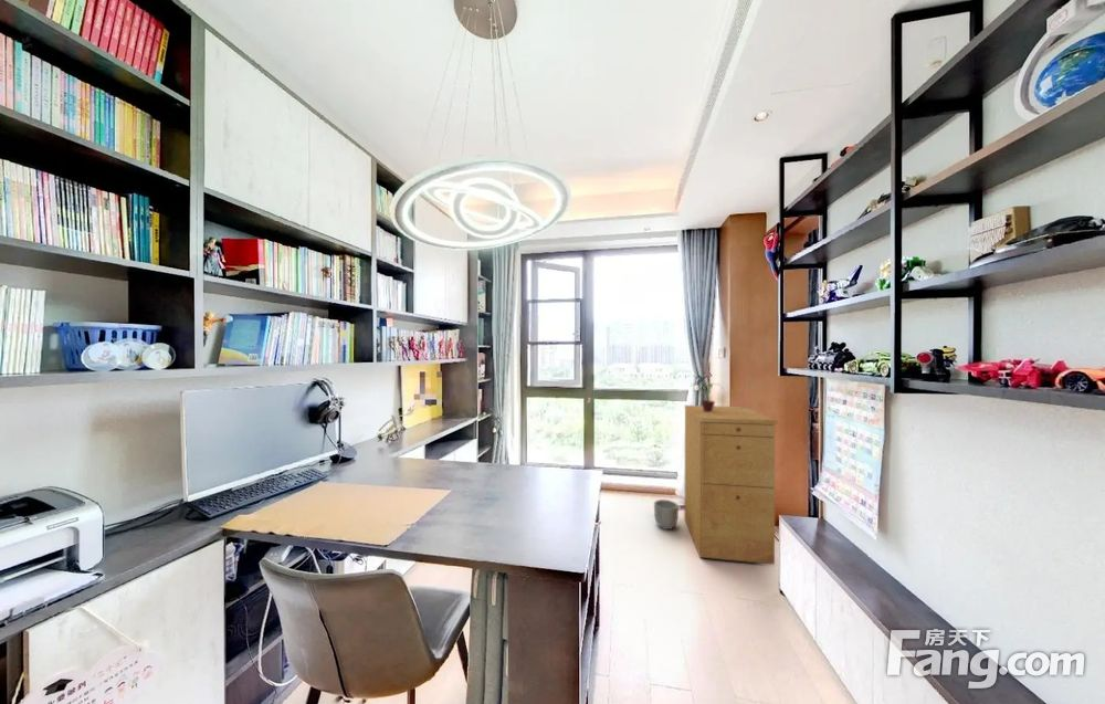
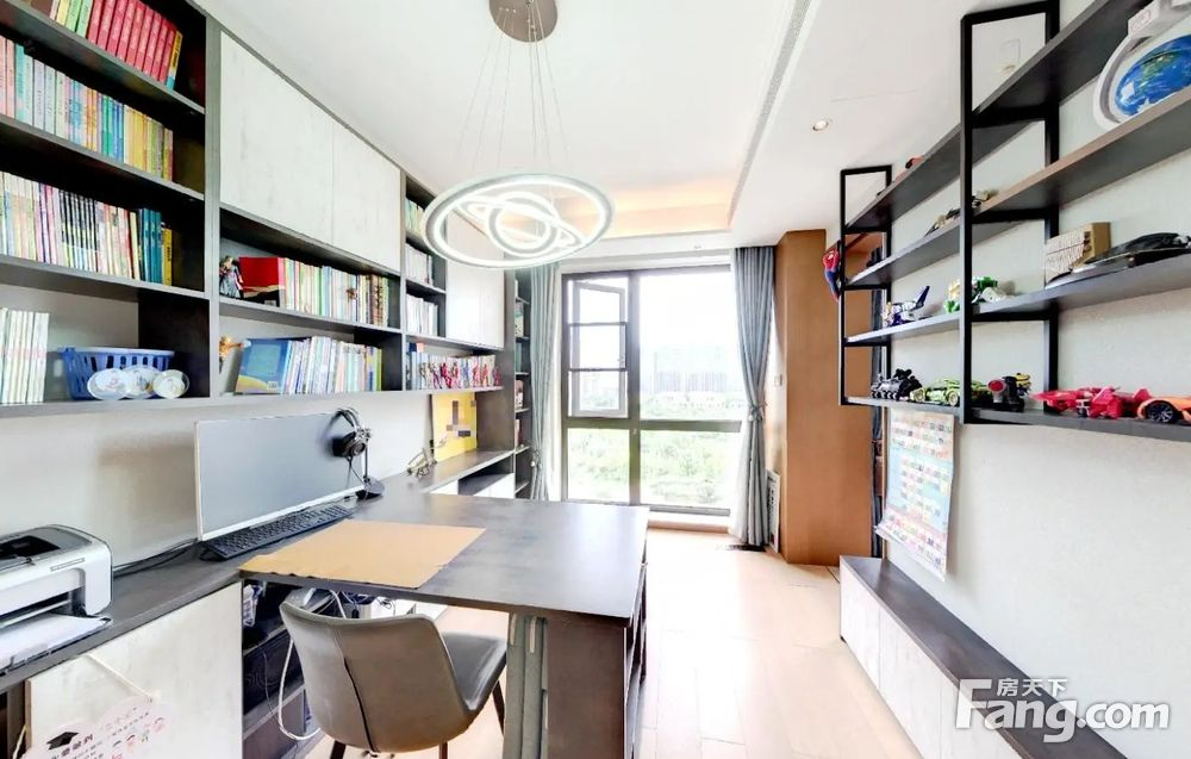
- planter (665, 515)
- potted plant (707, 396)
- filing cabinet (724, 475)
